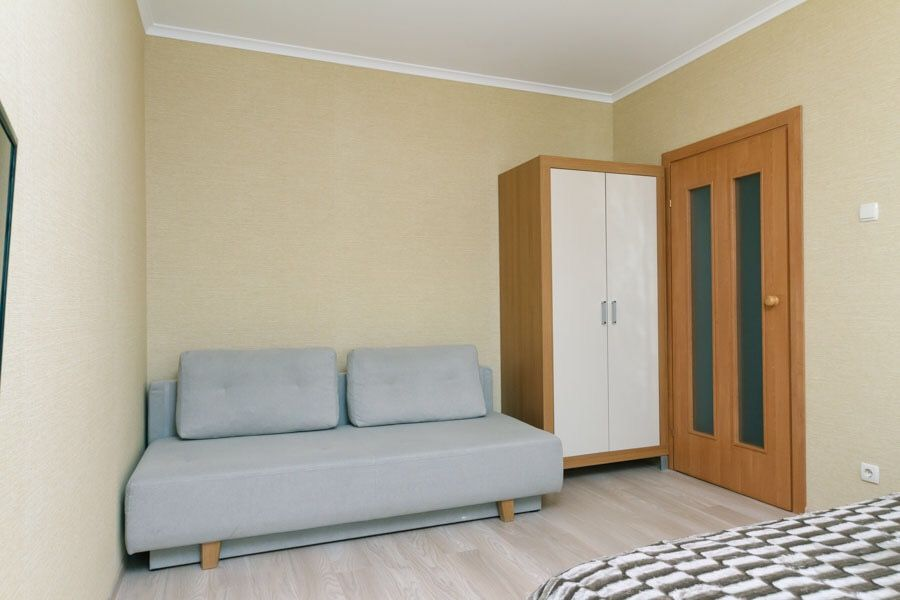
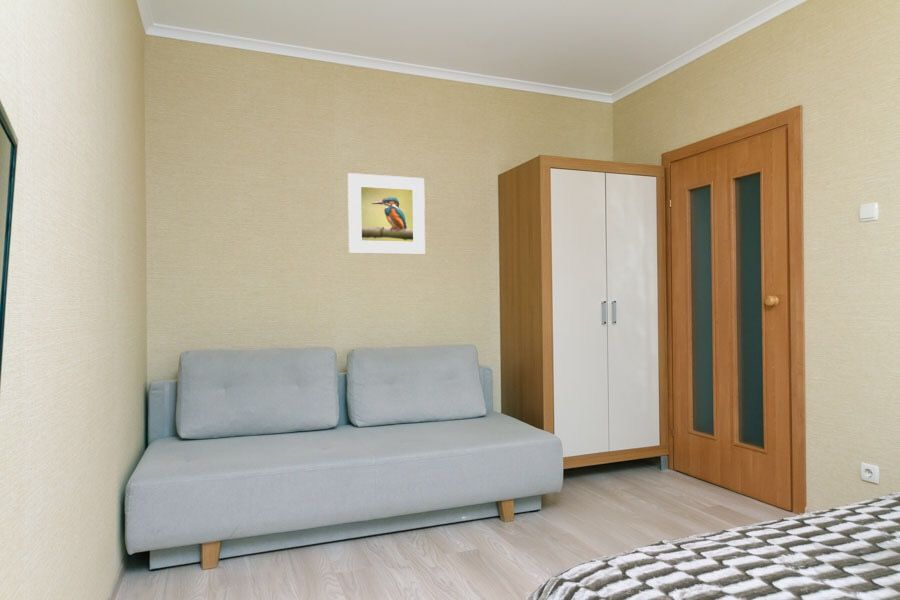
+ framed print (387, 214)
